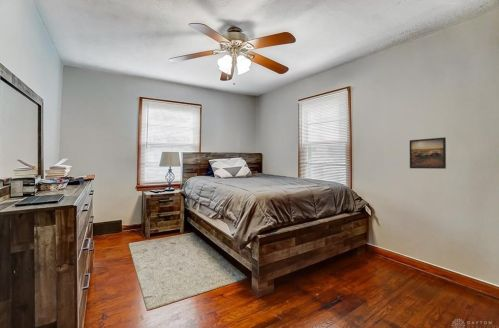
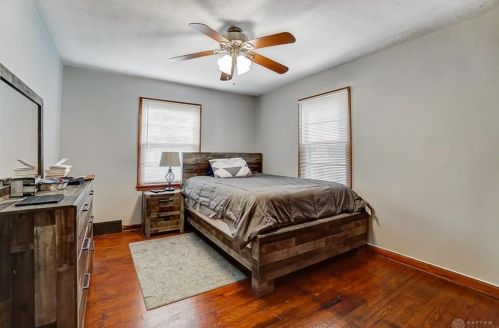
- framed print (426, 153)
